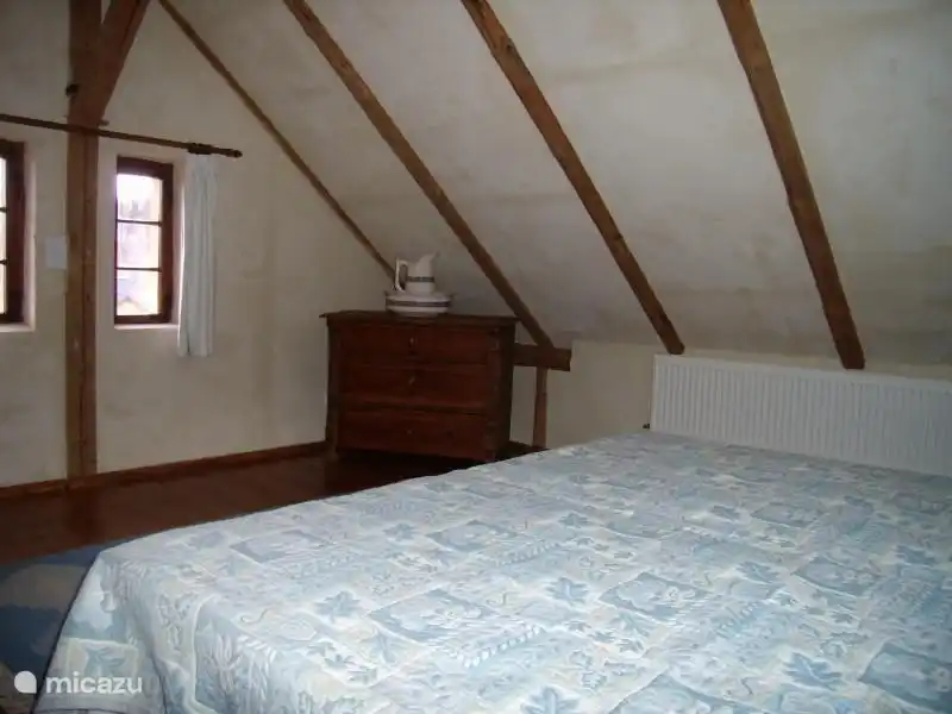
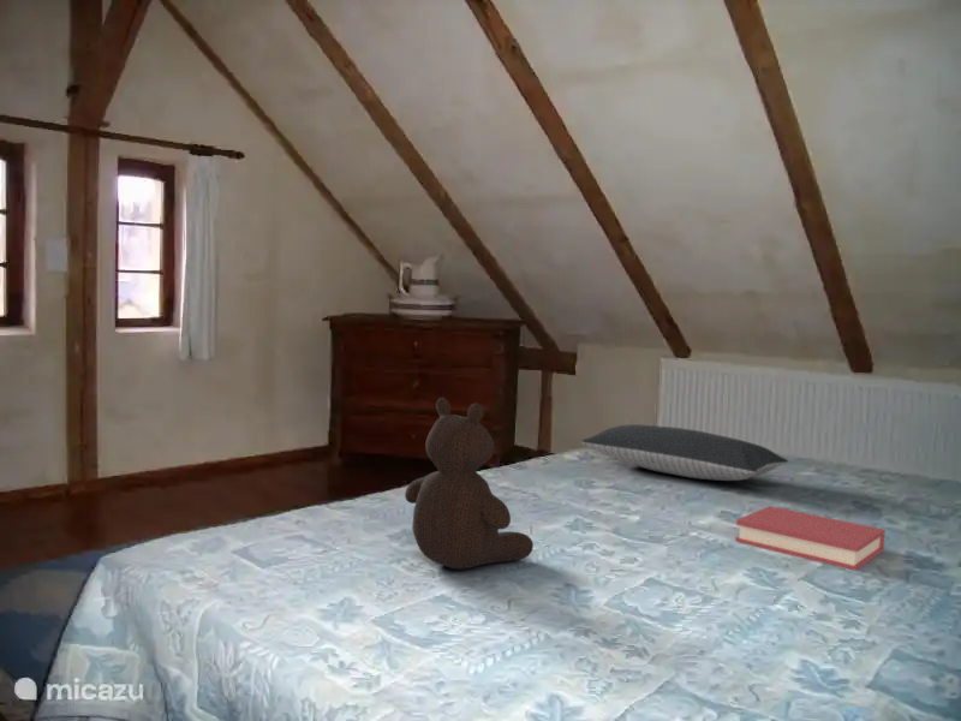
+ hardback book (810, 535)
+ pillow (681, 451)
+ teddy bear (473, 479)
